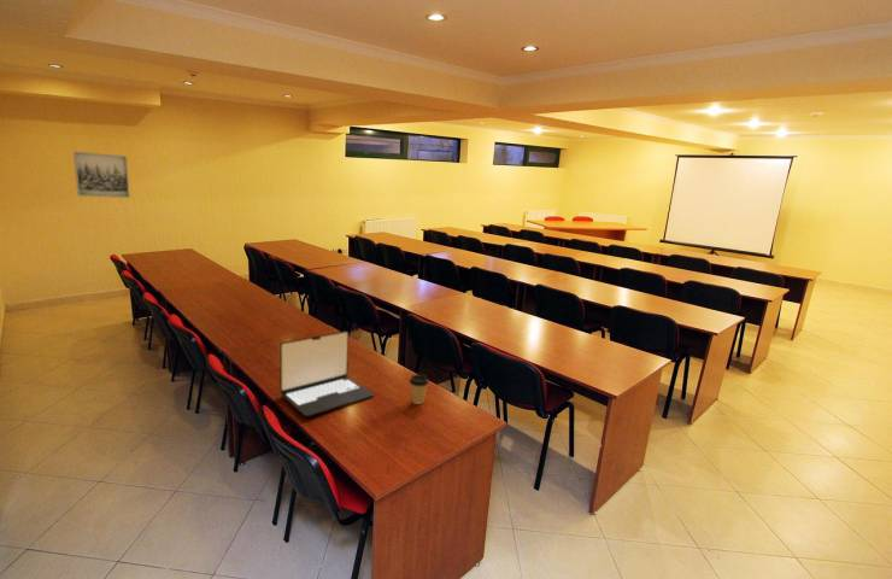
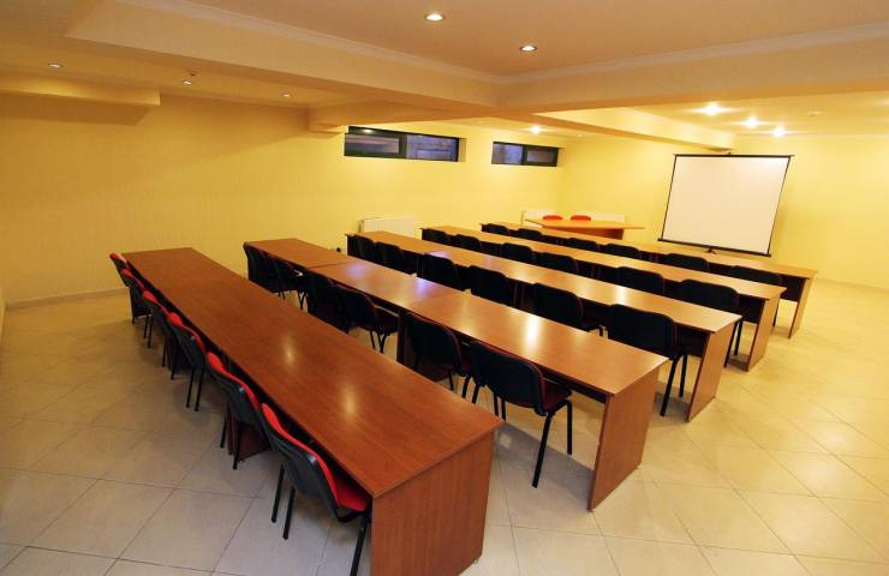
- laptop (328, 370)
- wall art (102, 175)
- coffee cup (418, 390)
